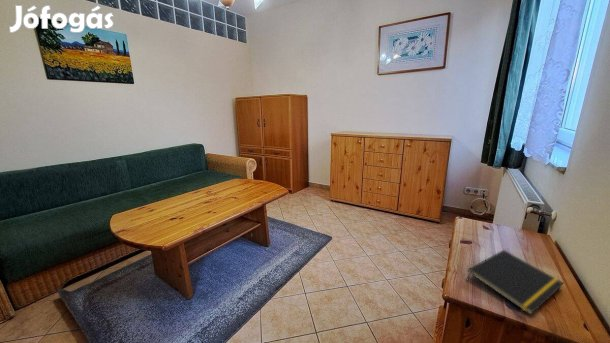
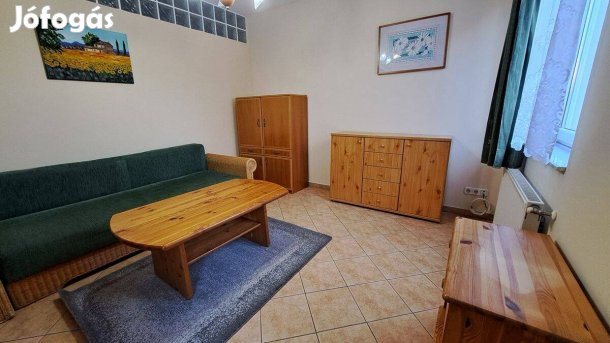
- notepad (514, 277)
